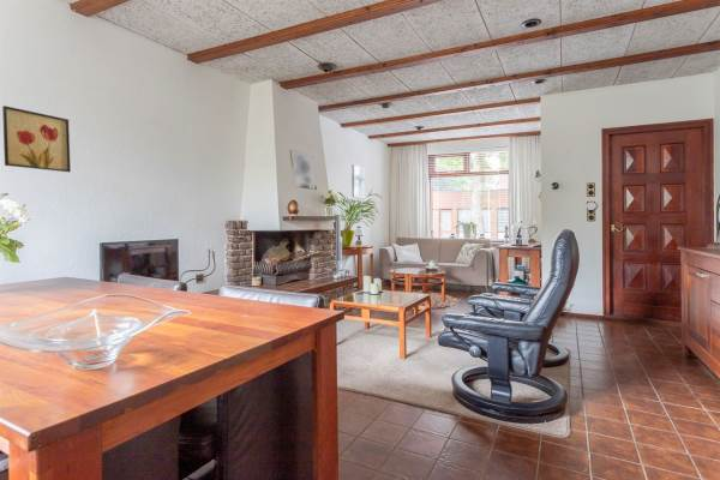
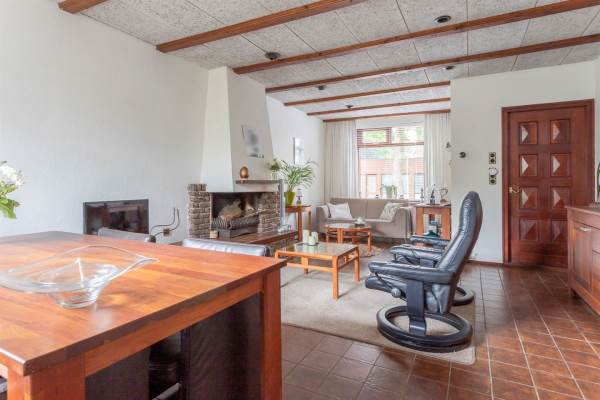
- wall art (37, 140)
